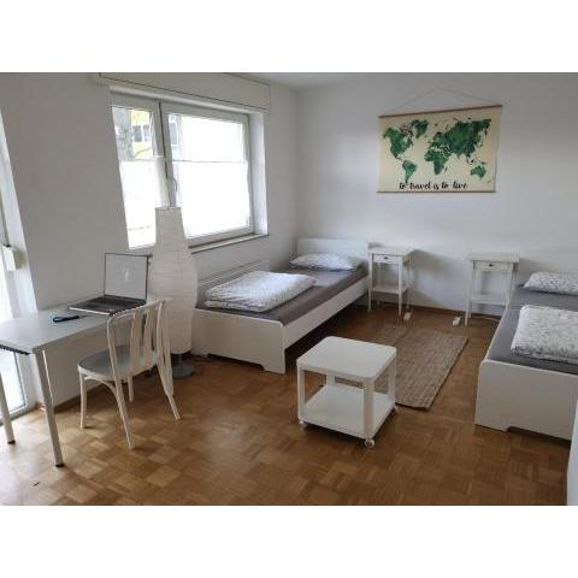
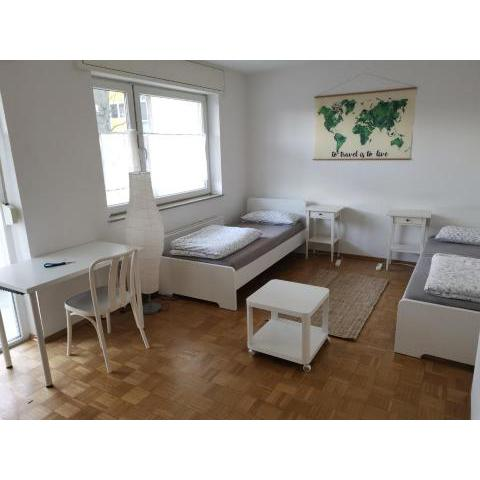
- laptop (107, 282)
